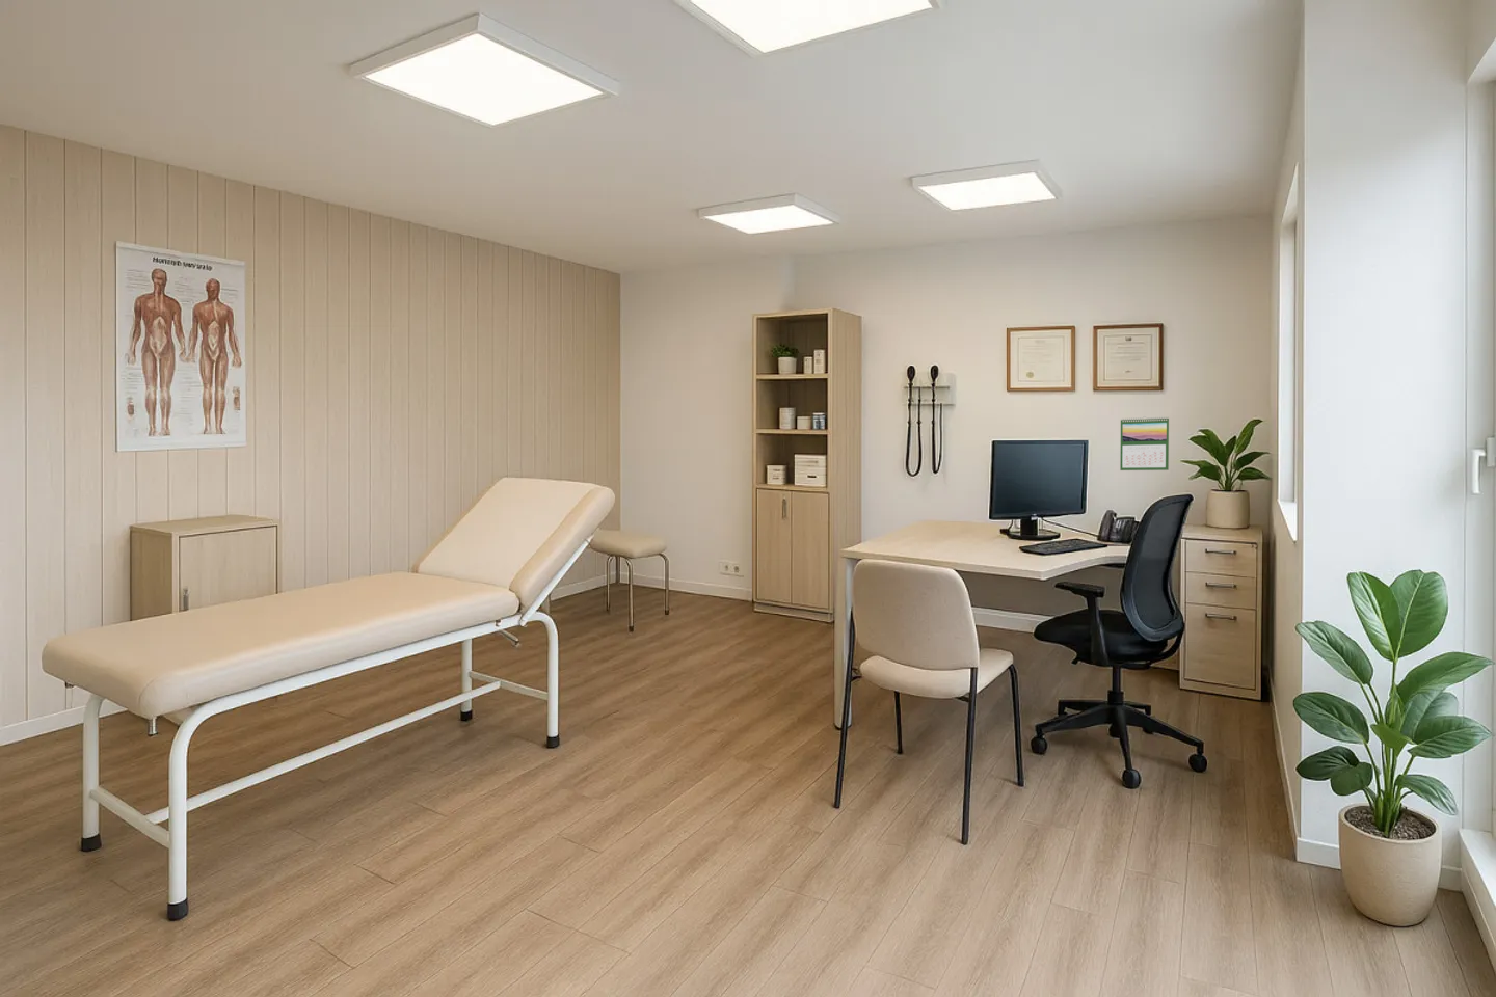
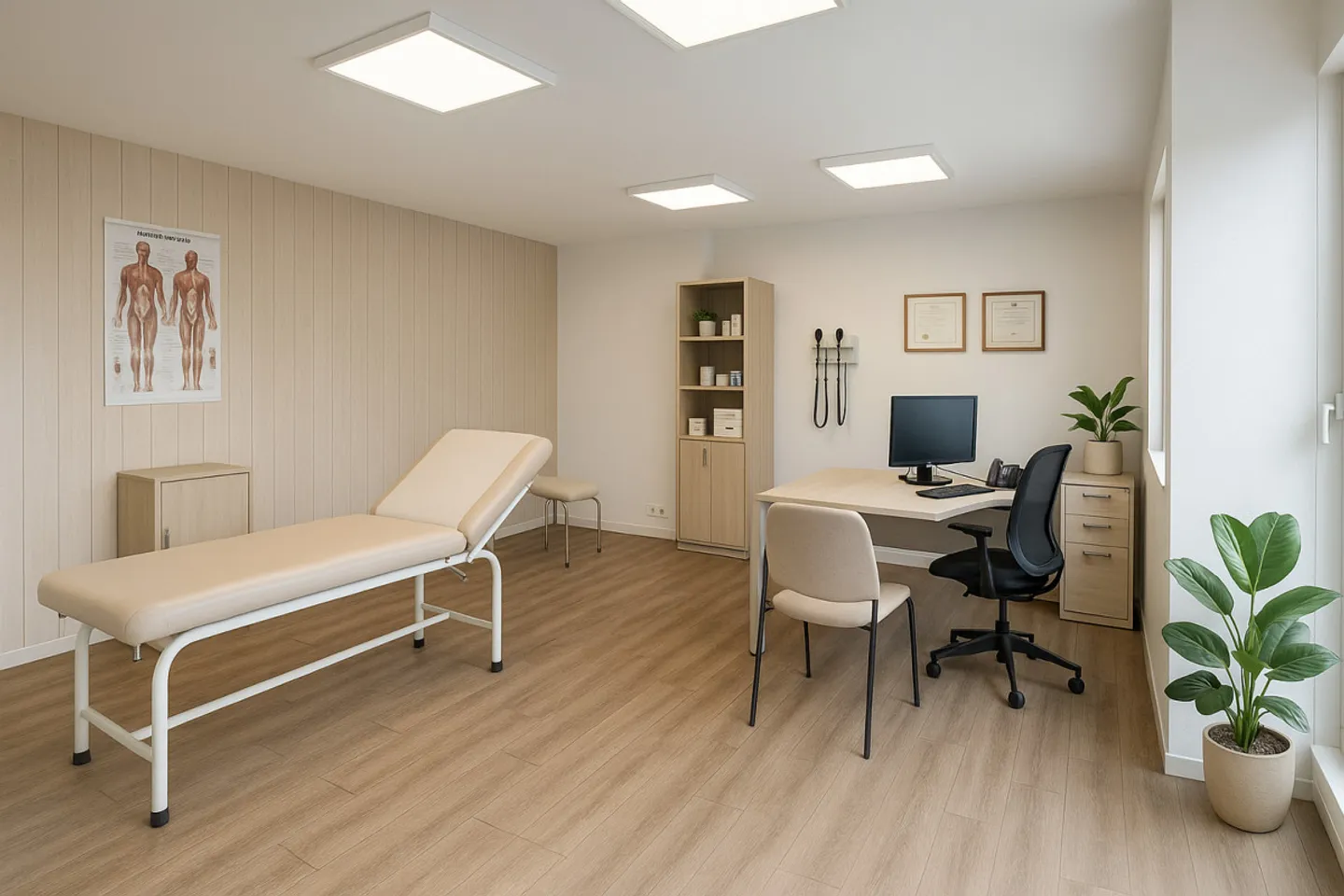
- calendar (1144, 444)
